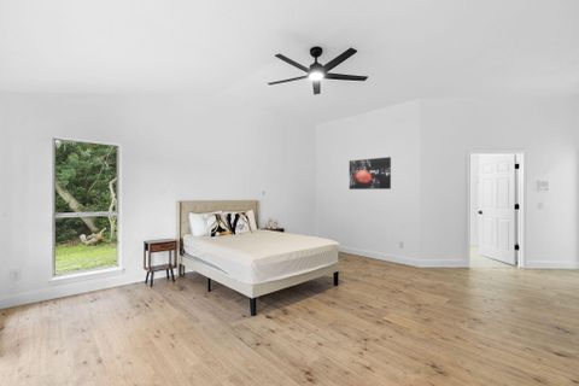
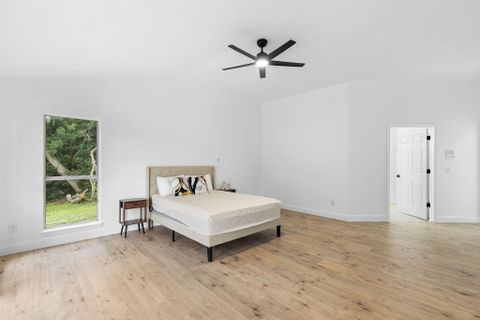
- wall art (368, 174)
